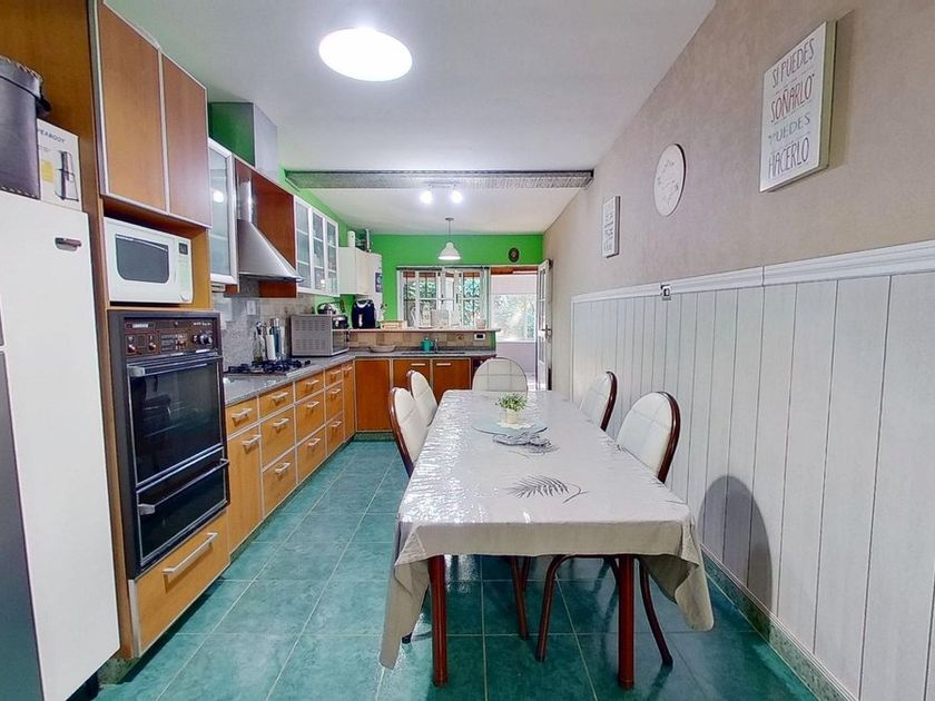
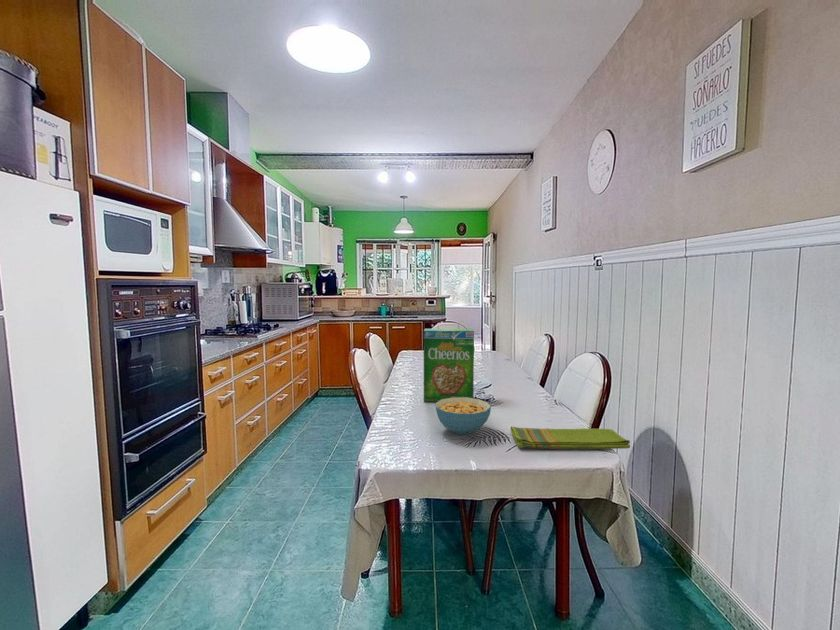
+ cereal bowl (462, 418)
+ dish towel (566, 435)
+ cereal box (448, 364)
